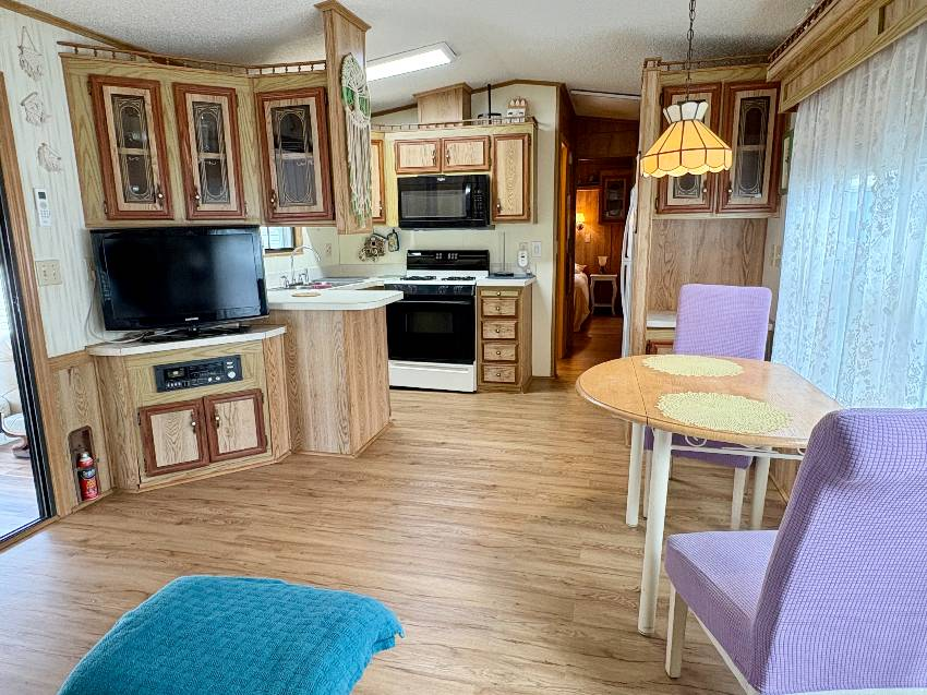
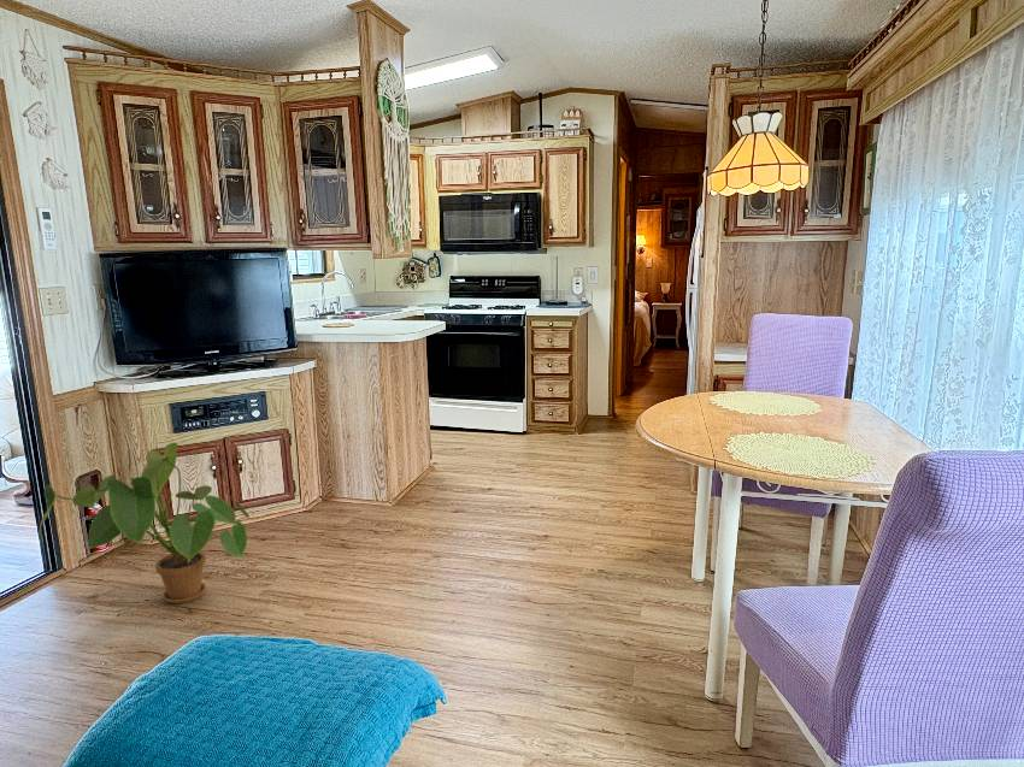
+ house plant (153, 531)
